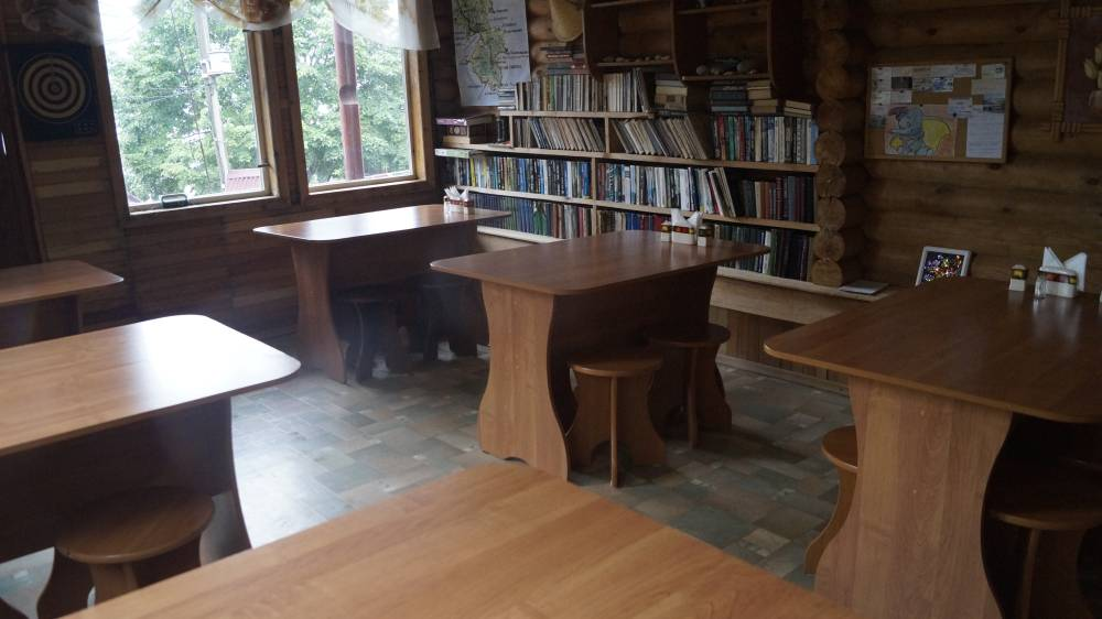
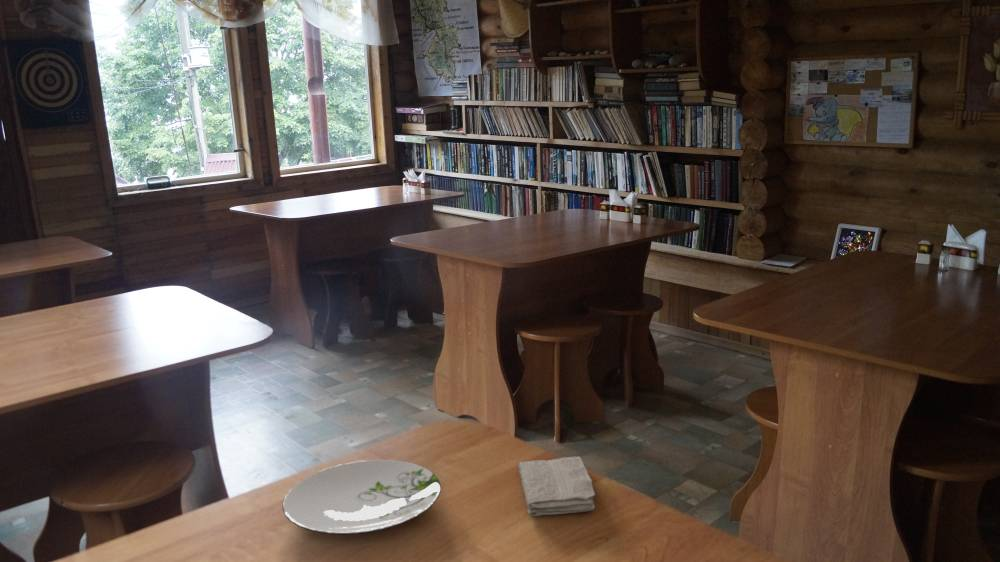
+ plate (363, 502)
+ washcloth (555, 483)
